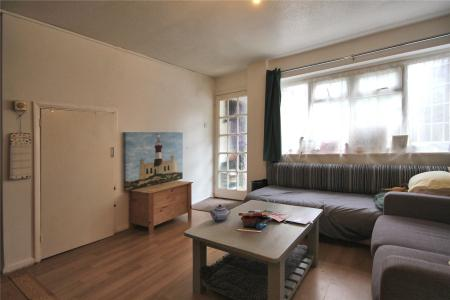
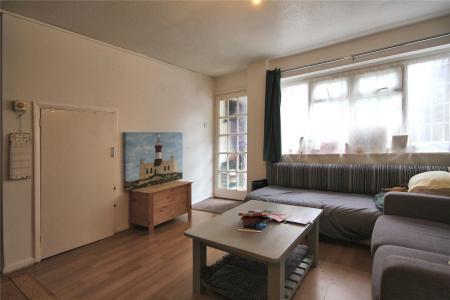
- teapot (220, 212)
